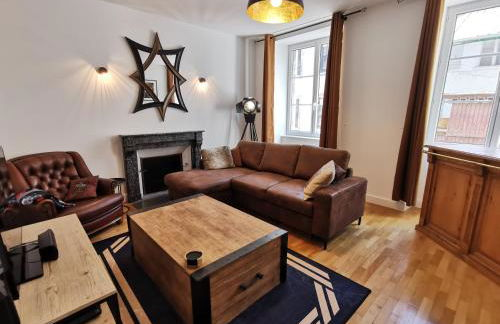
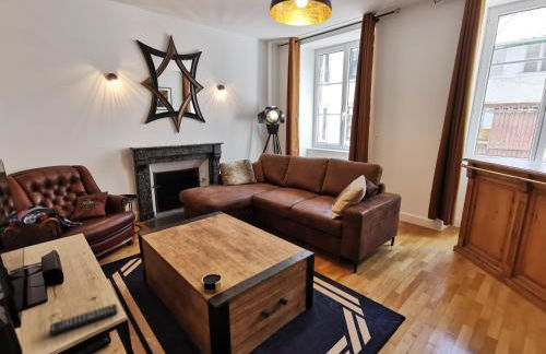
+ remote control (85, 319)
